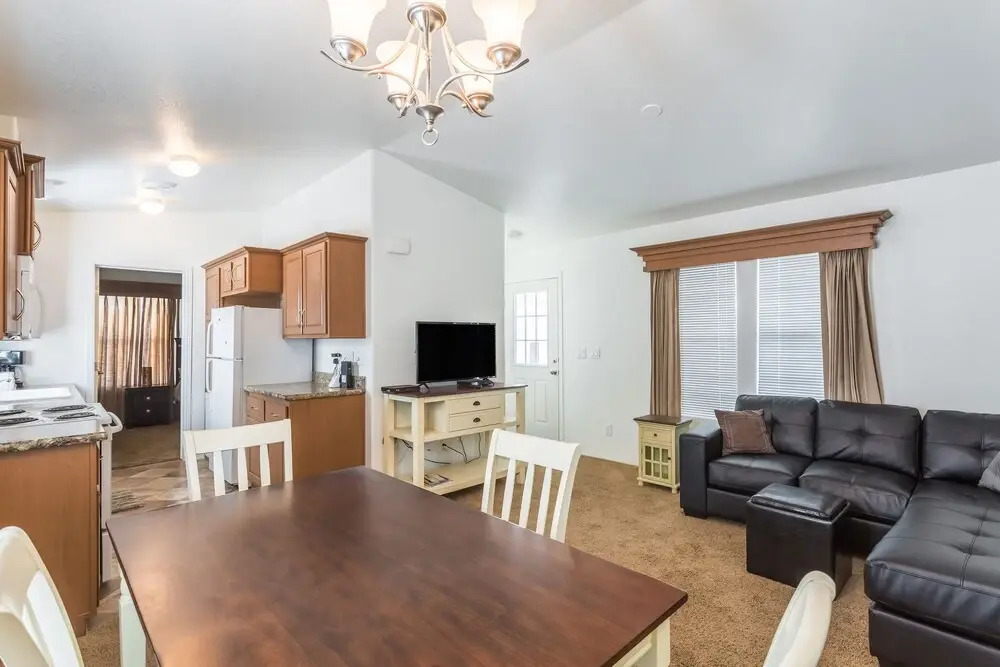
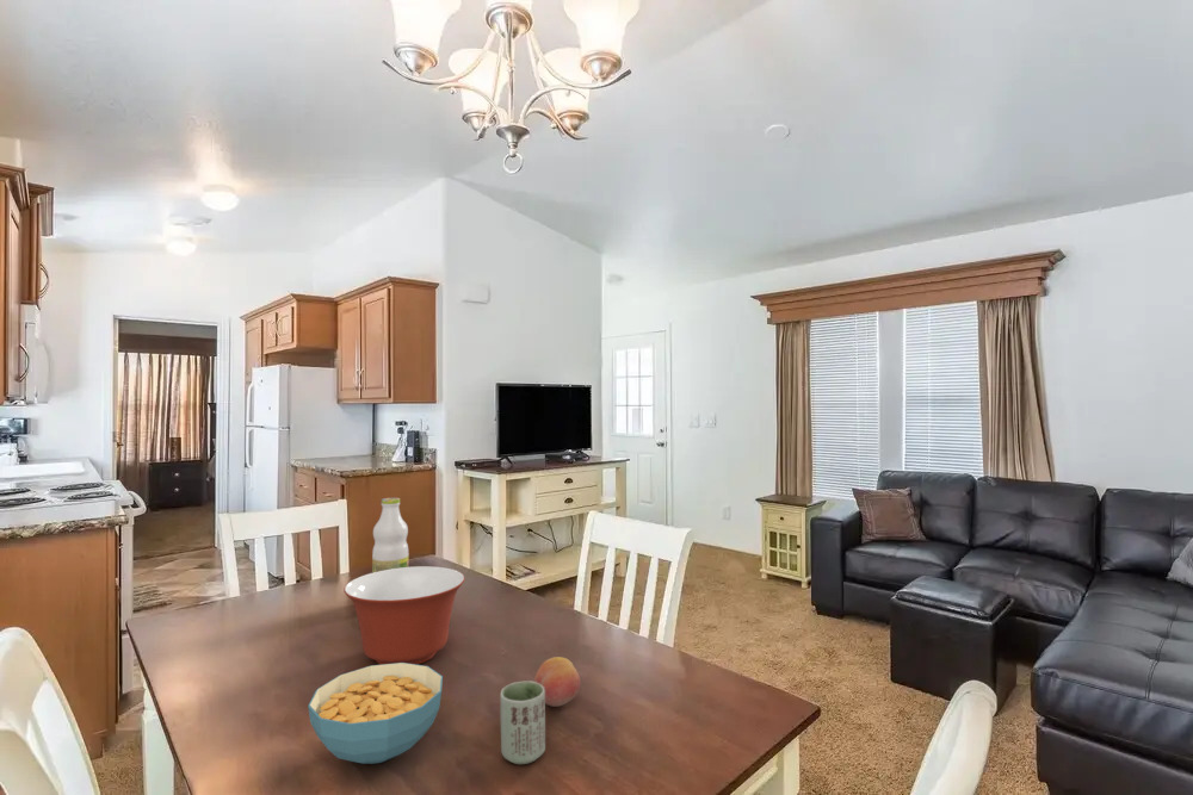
+ cereal bowl (378, 721)
+ bottle (390, 549)
+ fruit (556, 681)
+ mixing bowl (406, 617)
+ cup (523, 722)
